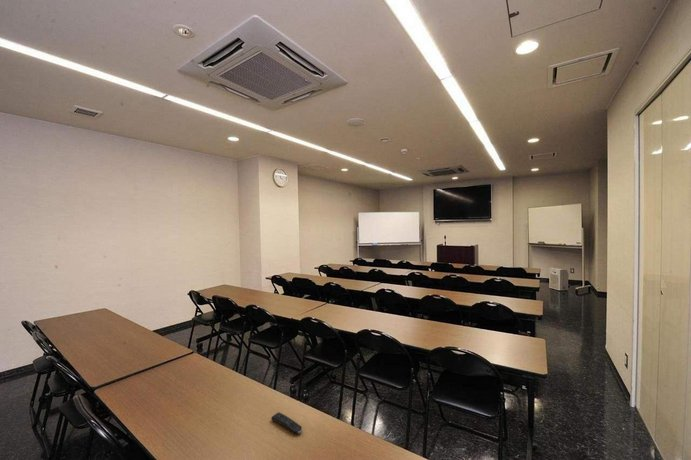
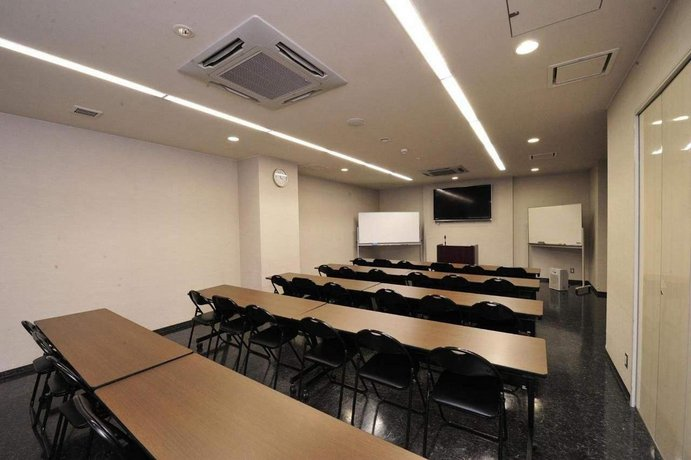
- remote control (287, 422)
